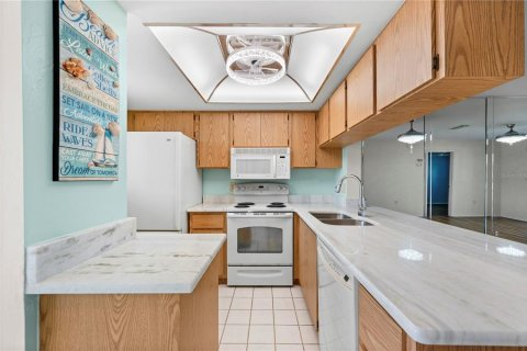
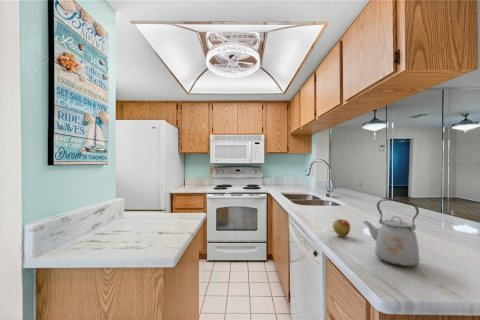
+ apple (341, 227)
+ kettle (388, 228)
